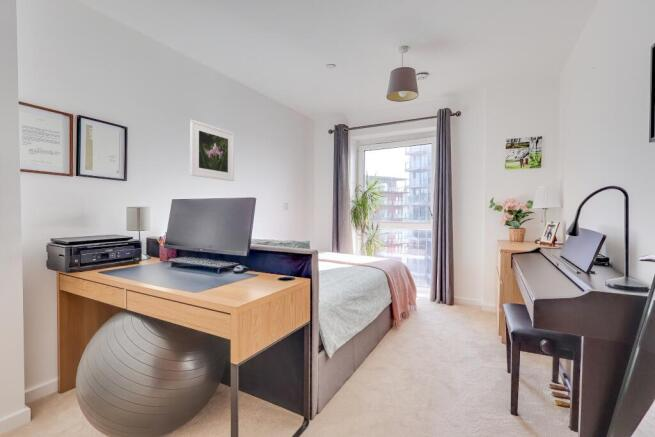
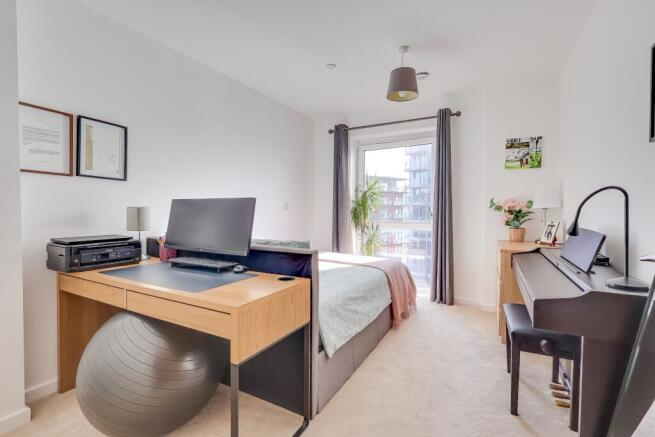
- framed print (213, 152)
